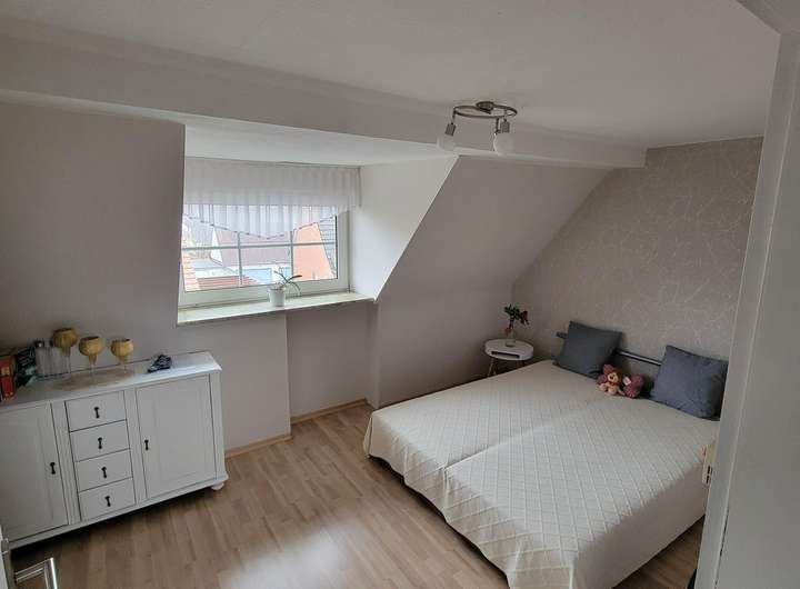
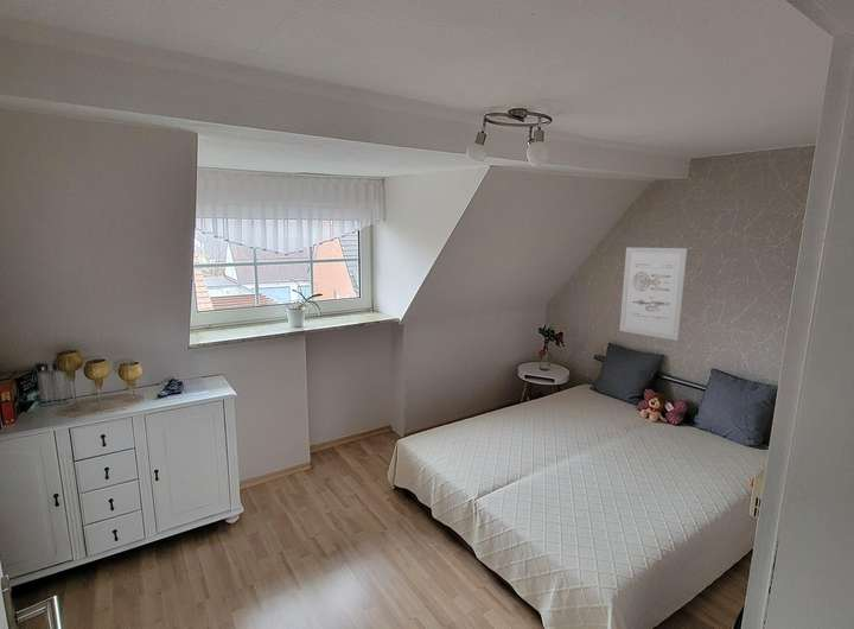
+ wall art (651, 292)
